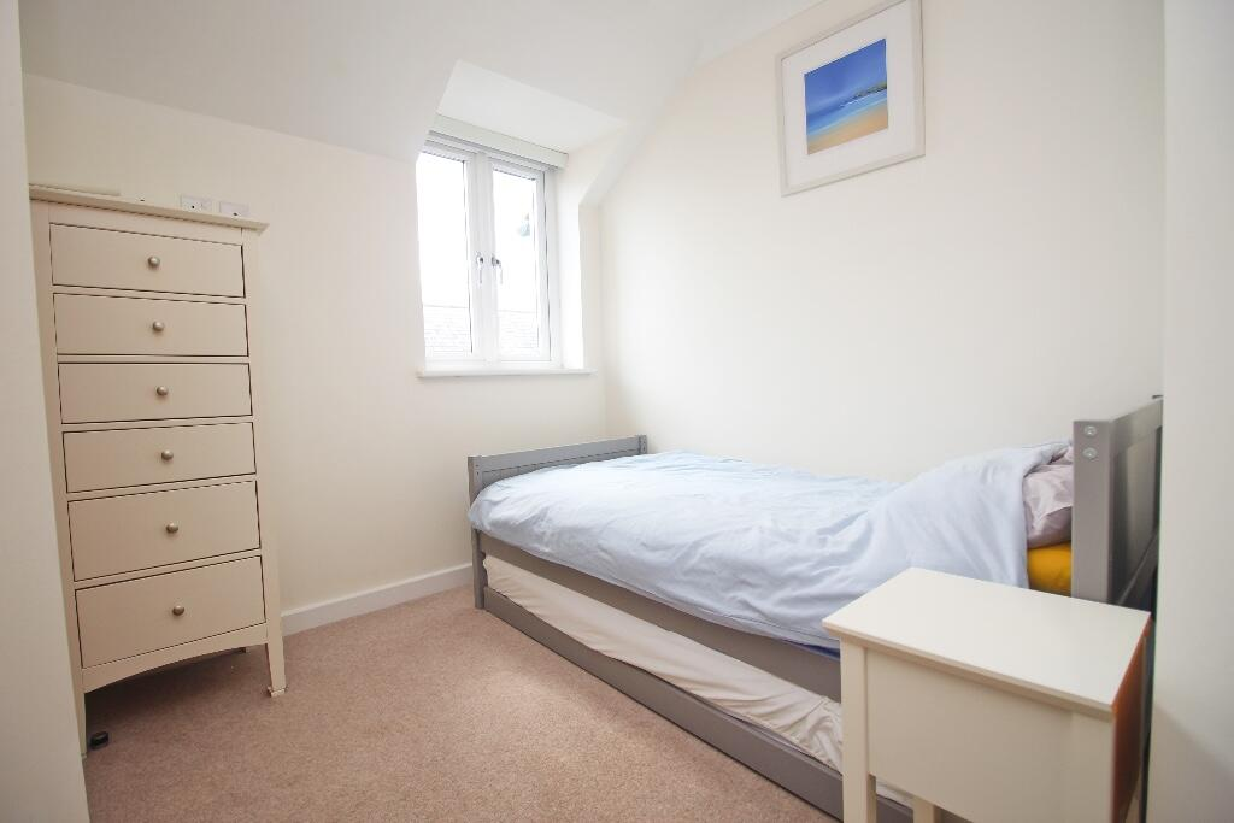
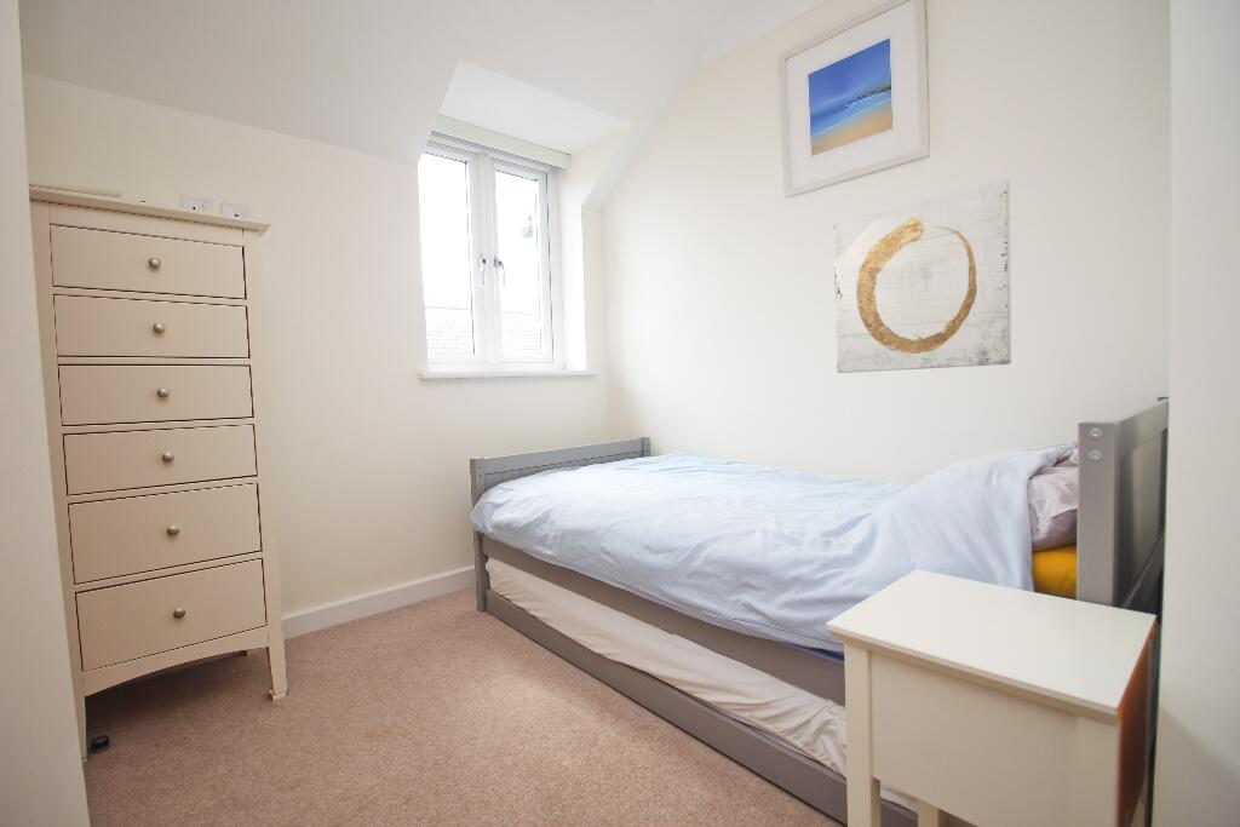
+ wall art (913, 287)
